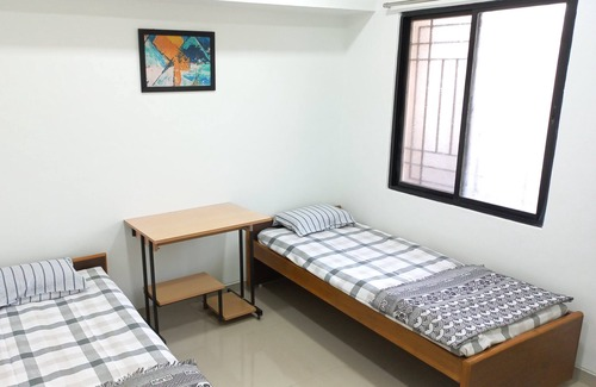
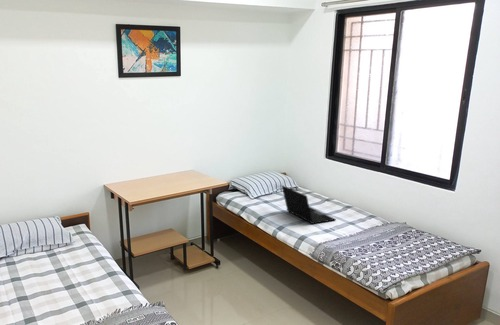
+ laptop (307, 202)
